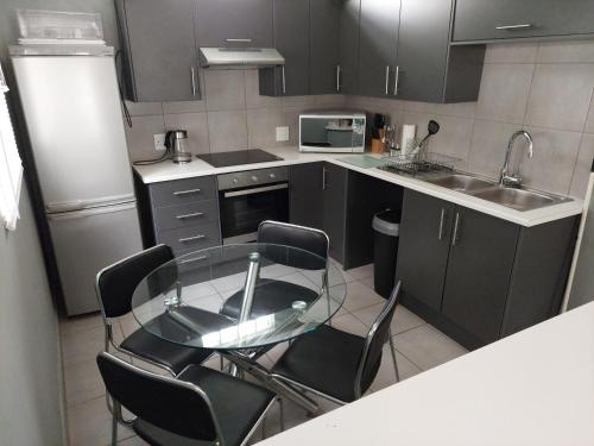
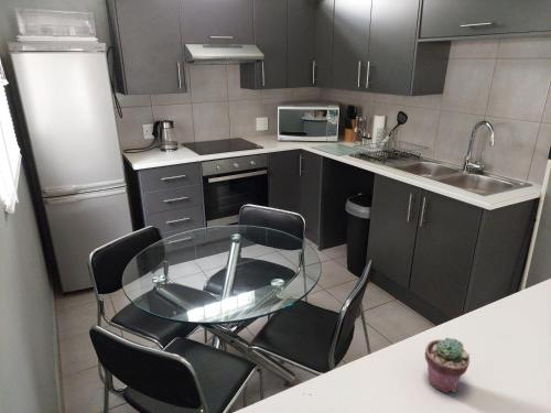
+ potted succulent (445, 361)
